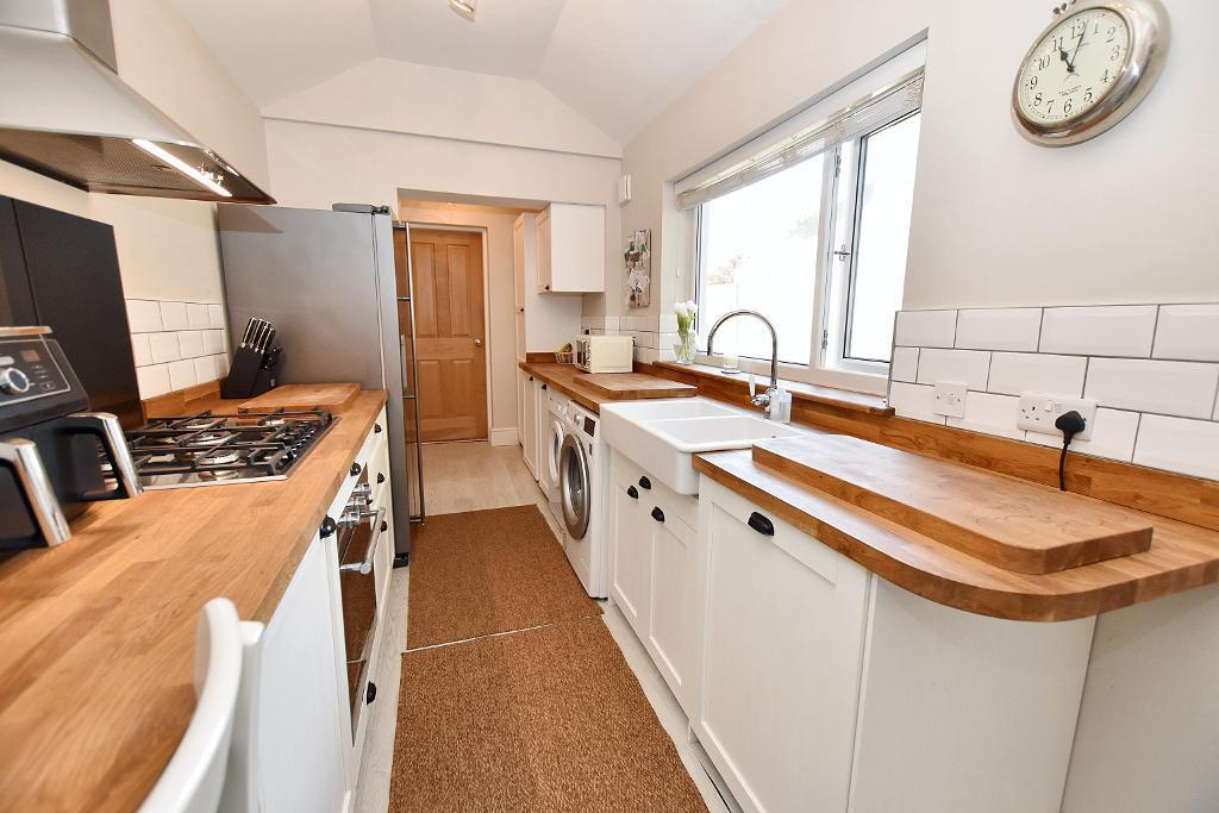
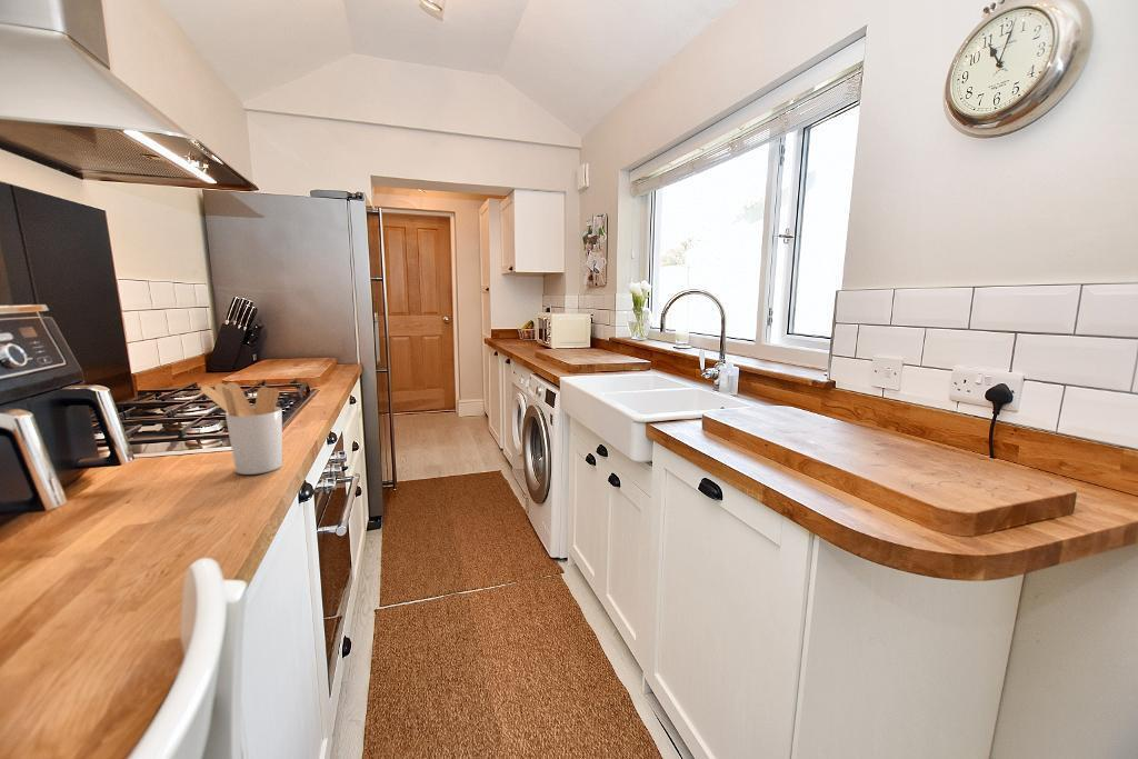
+ utensil holder (244, 425)
